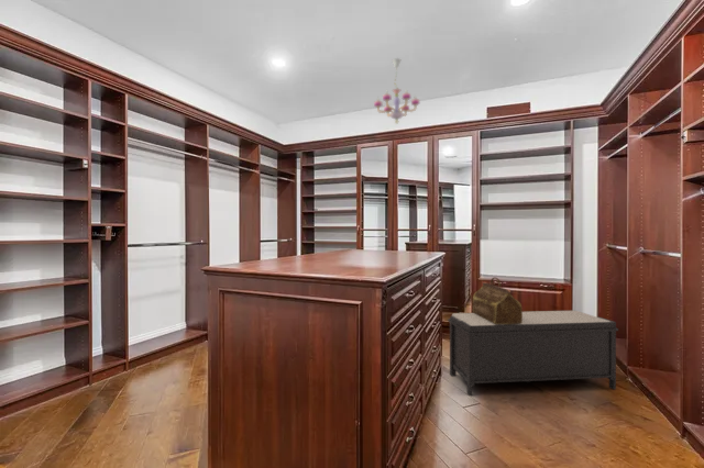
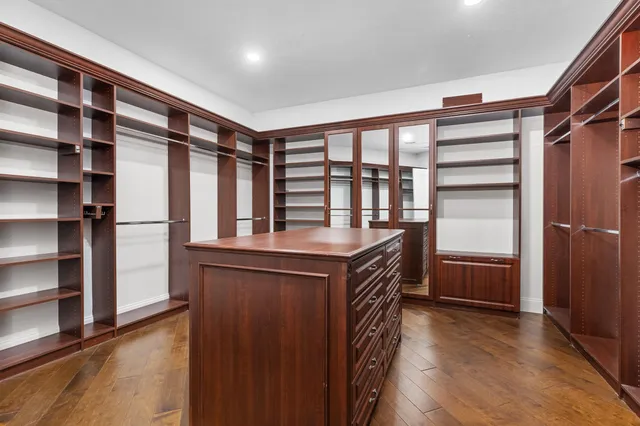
- chandelier (396, 92)
- handbag (495, 297)
- bench (528, 349)
